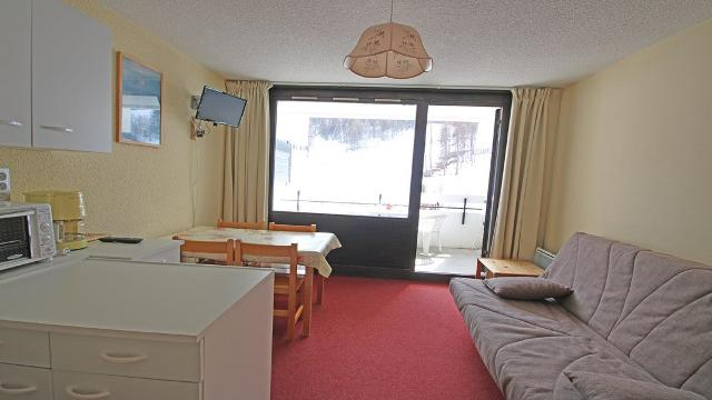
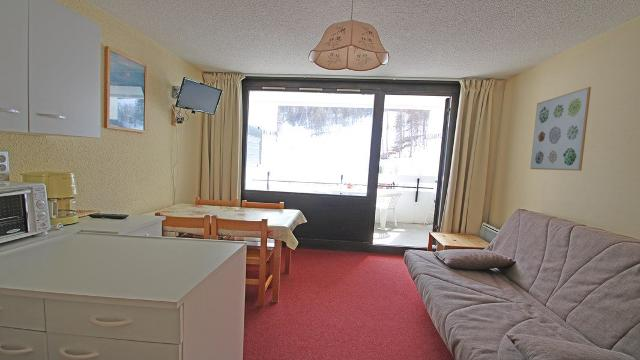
+ wall art (556, 133)
